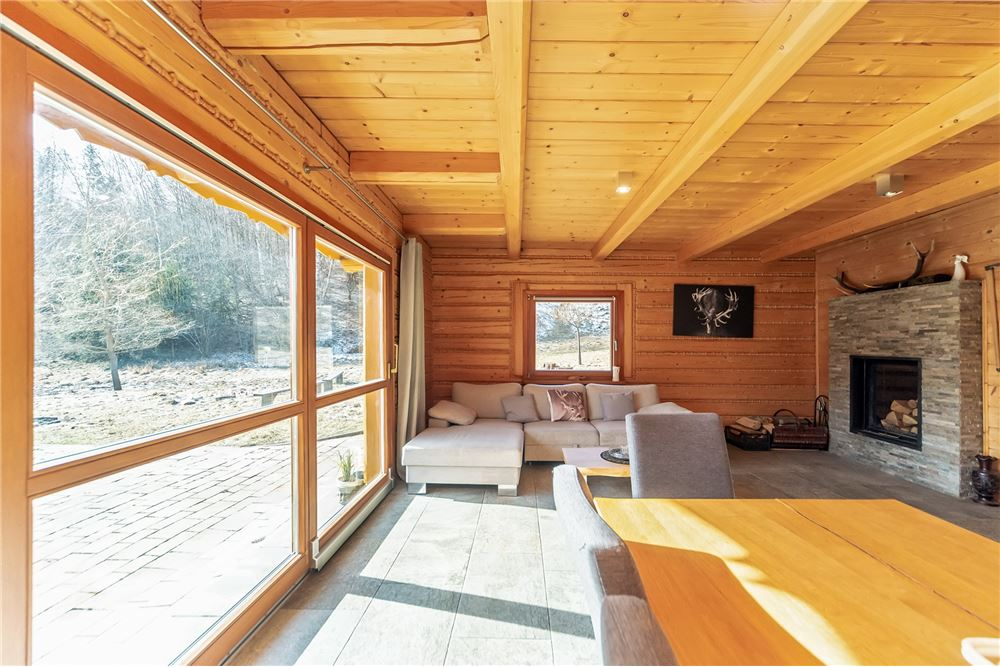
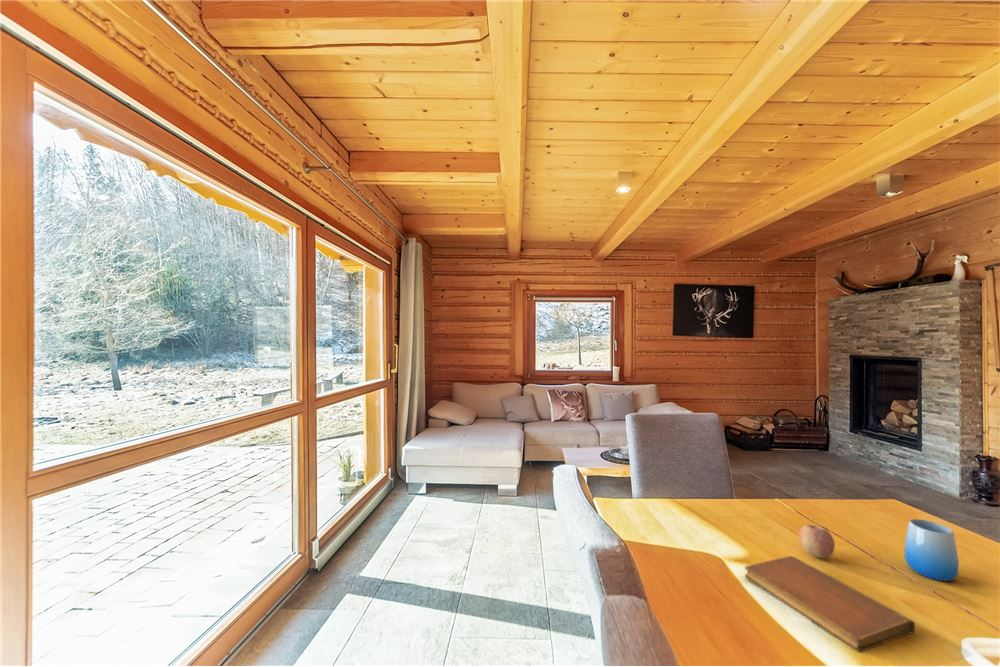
+ cup (930, 549)
+ fruit (816, 541)
+ notebook (820, 596)
